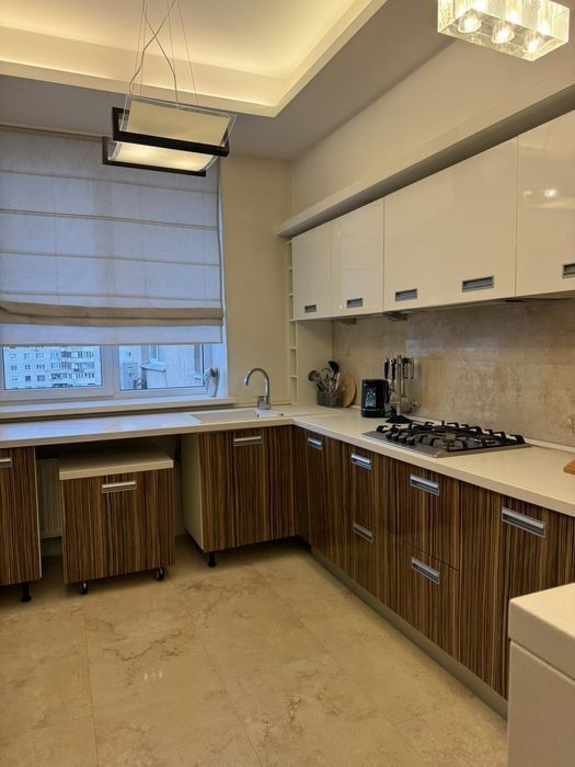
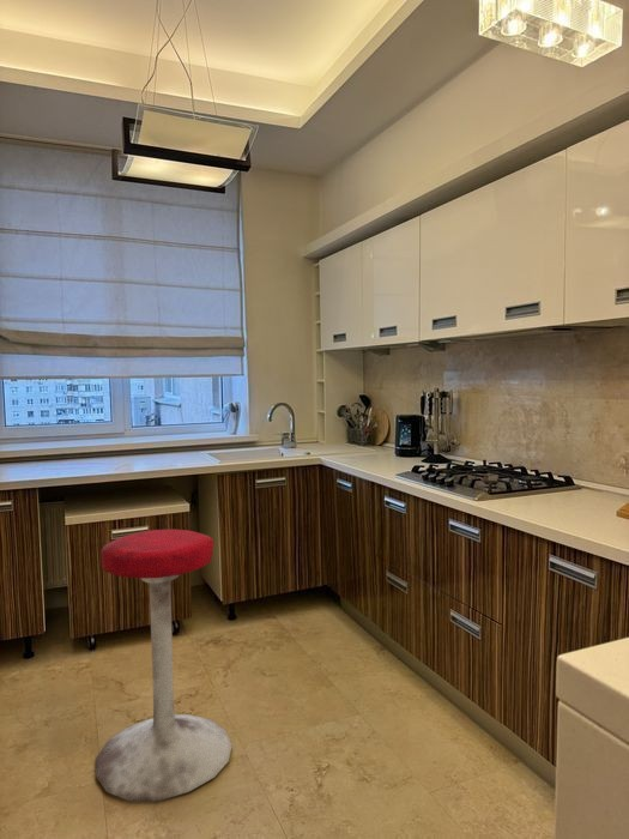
+ stool (161, 648)
